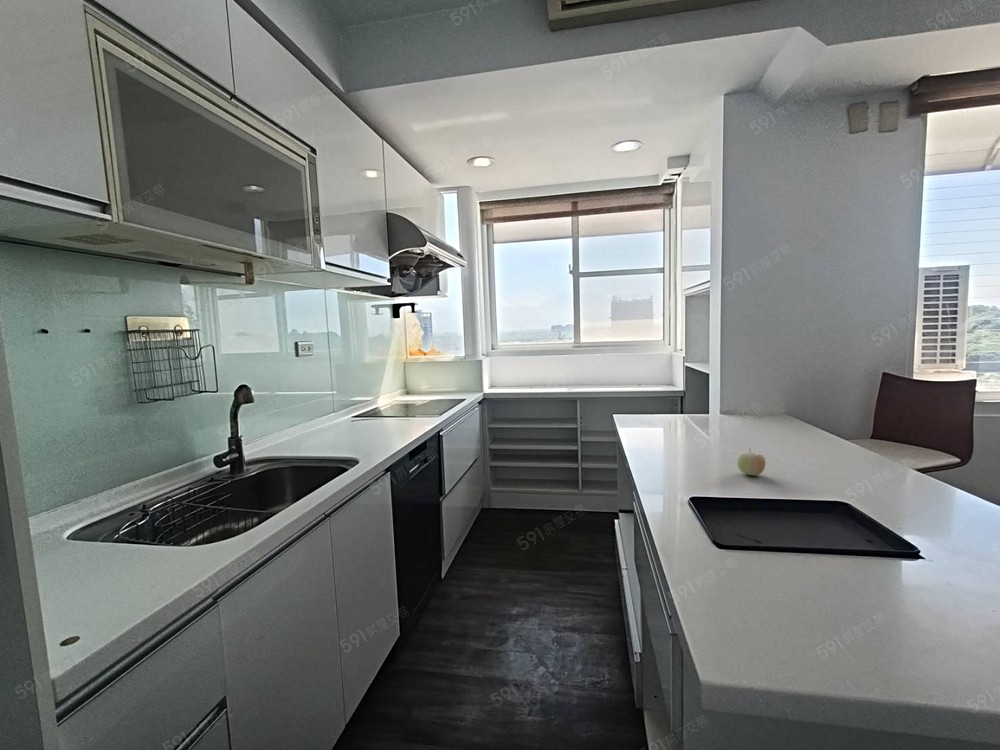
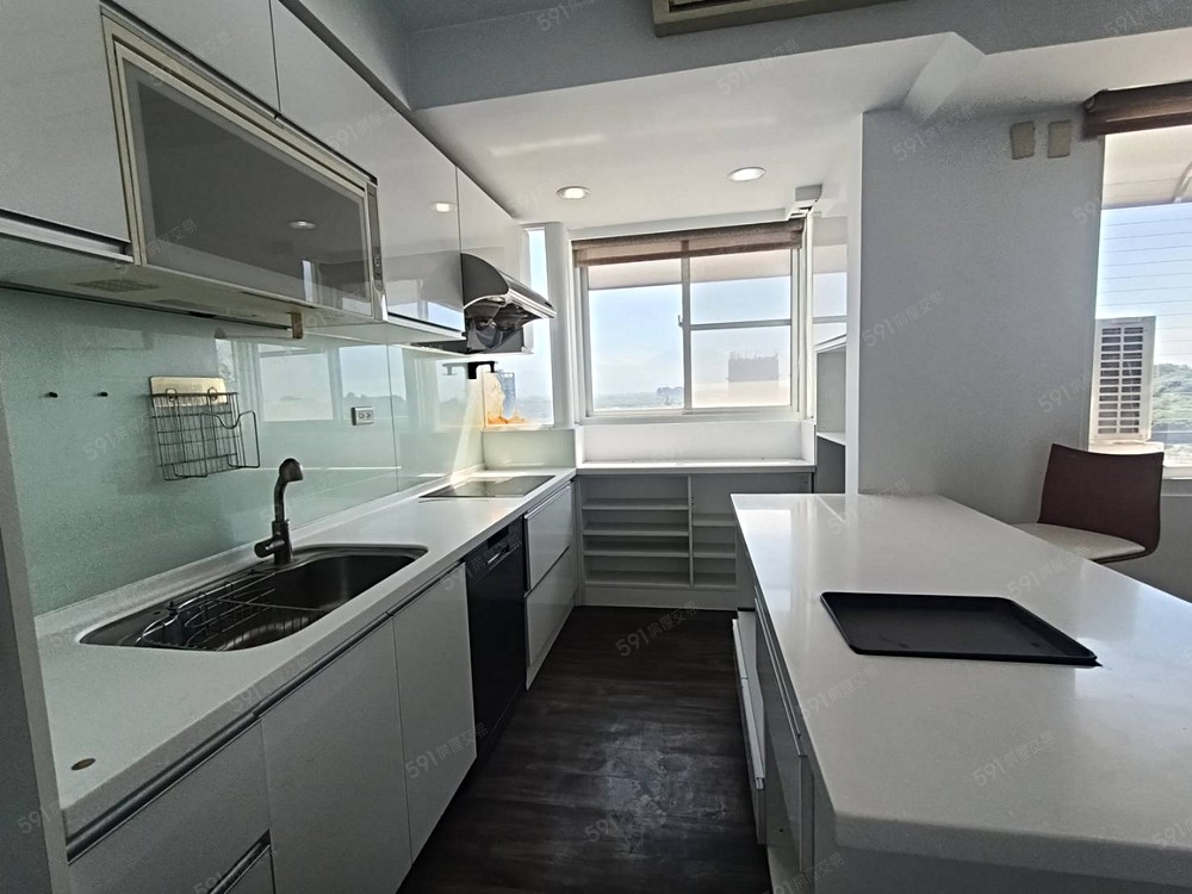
- fruit (751, 461)
